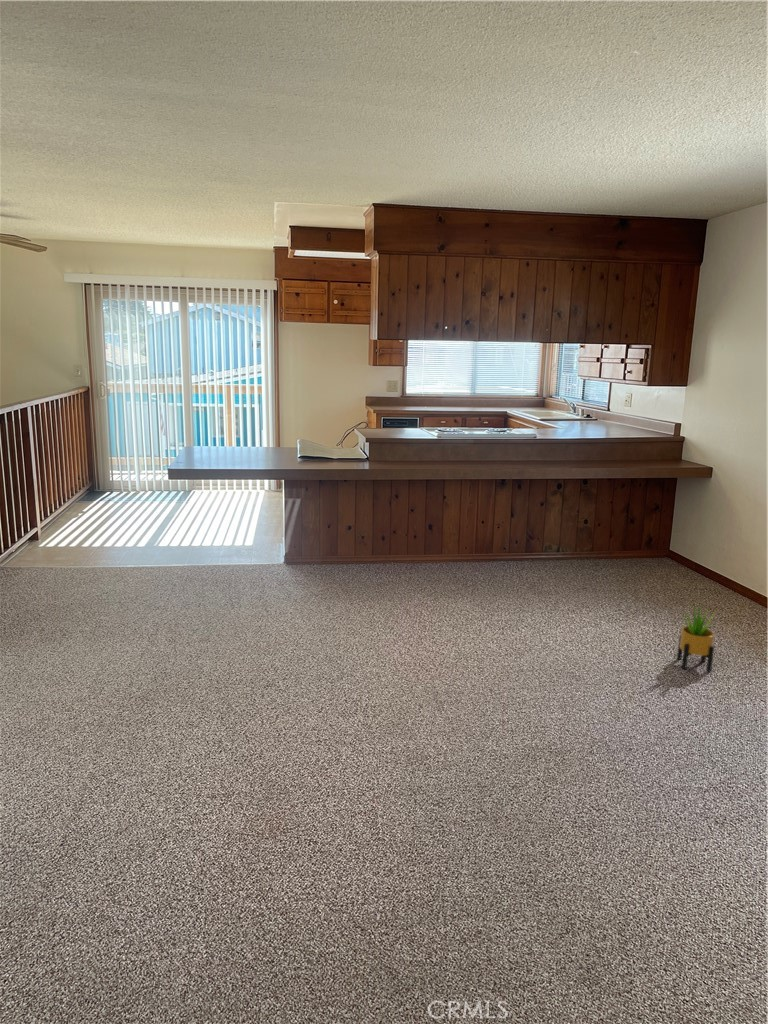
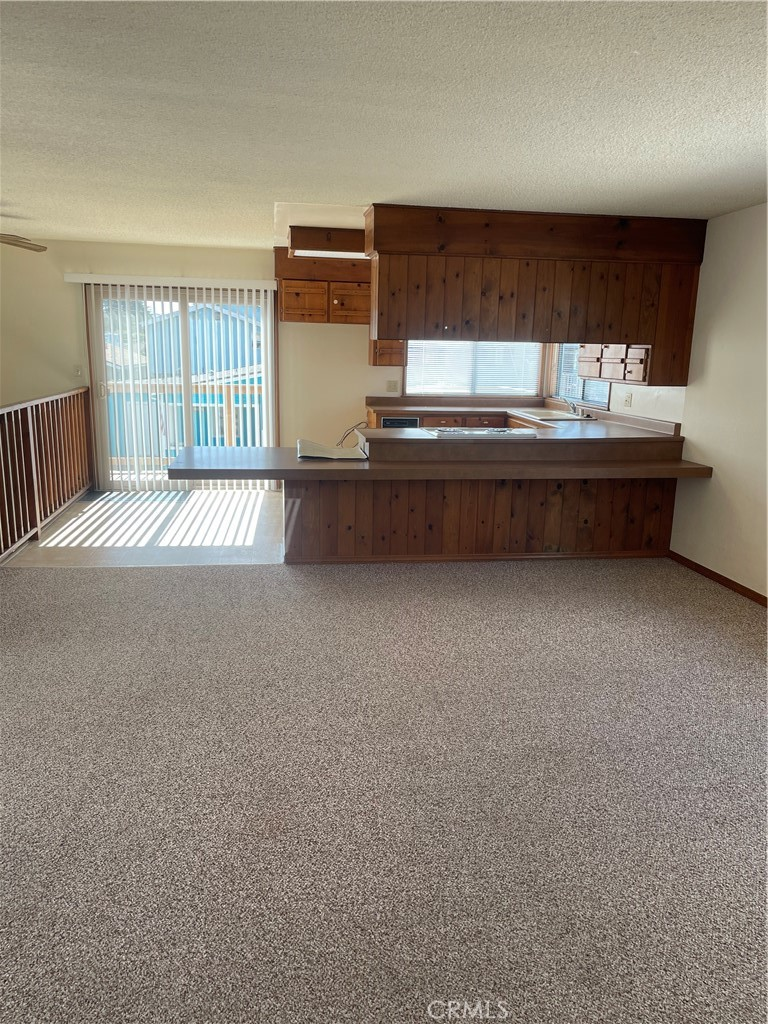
- potted plant (697, 636)
